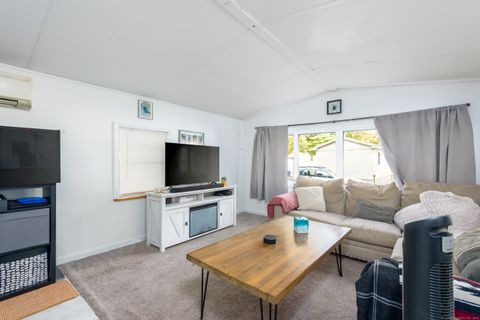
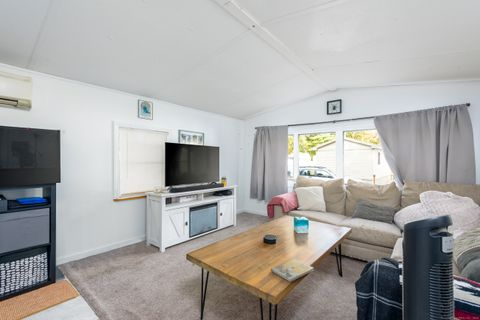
+ book (292, 269)
